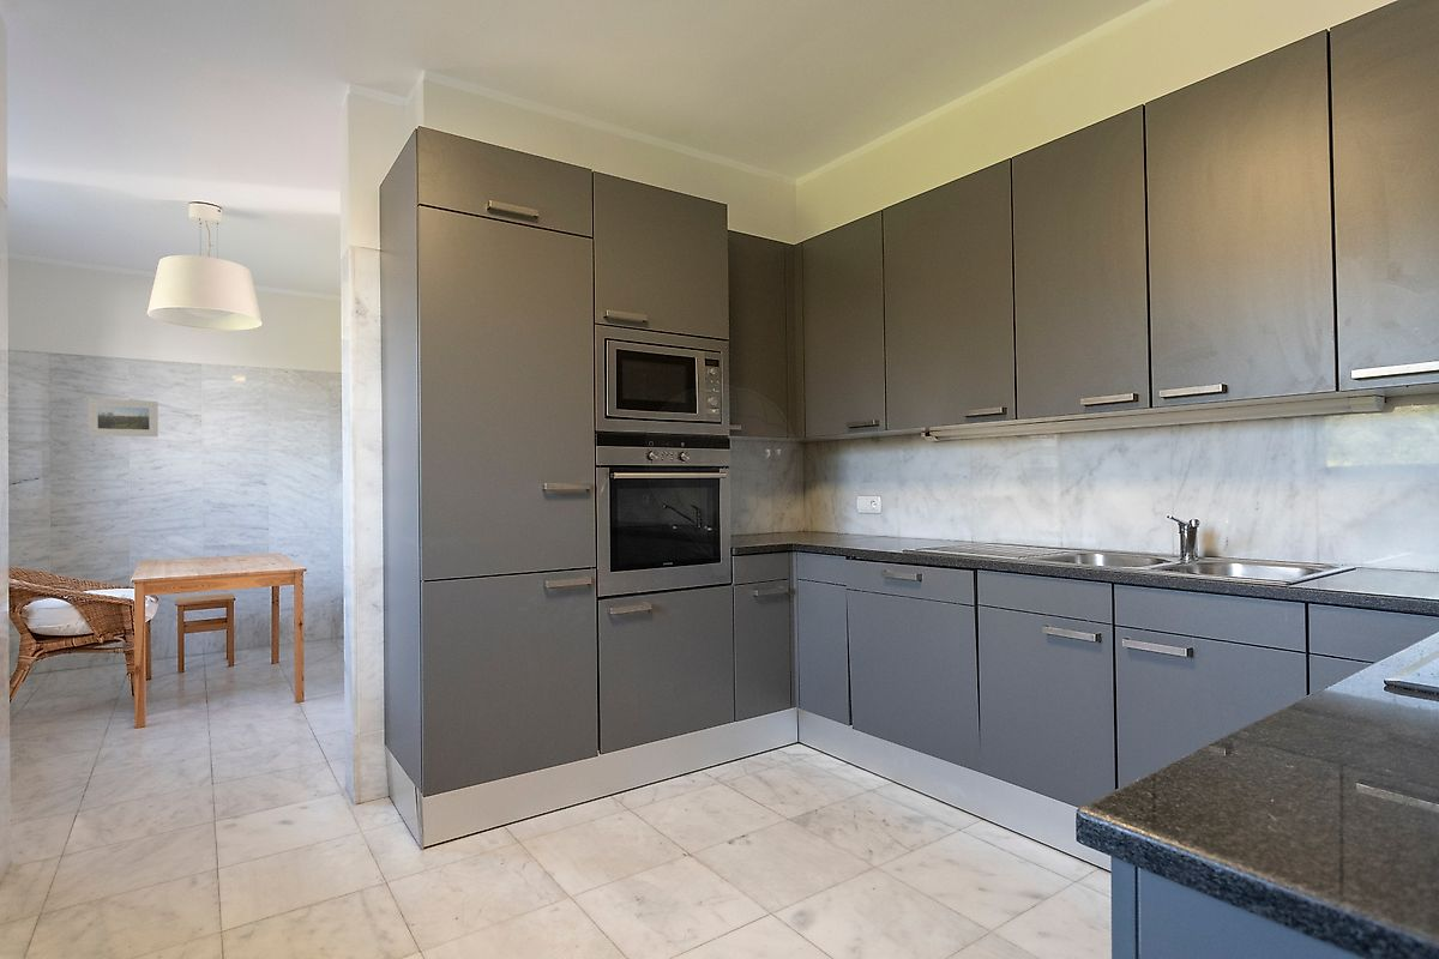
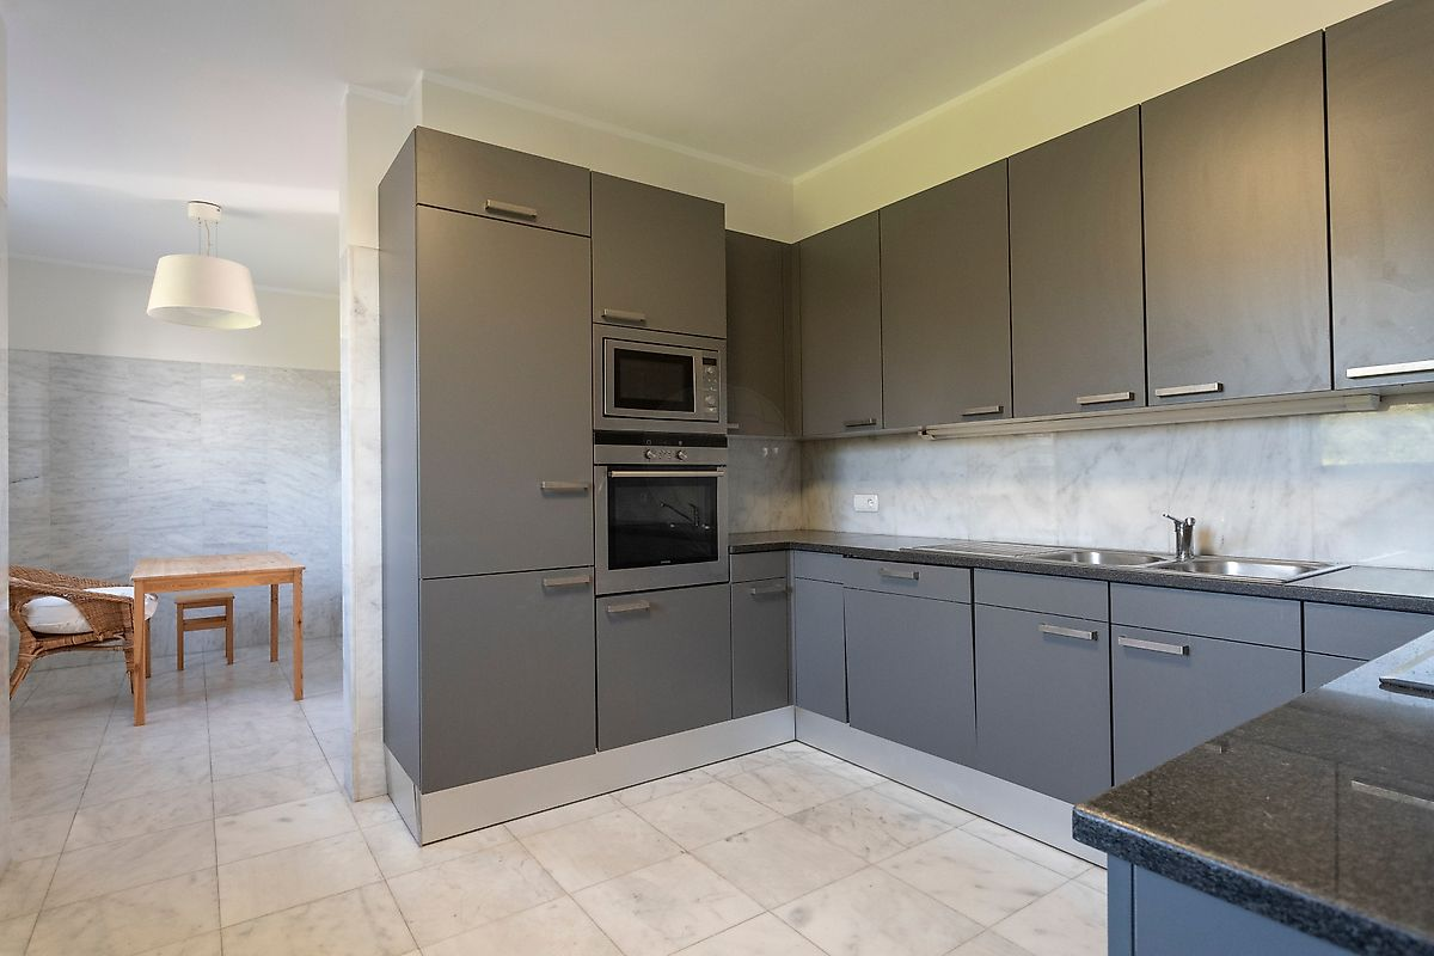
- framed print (124, 417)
